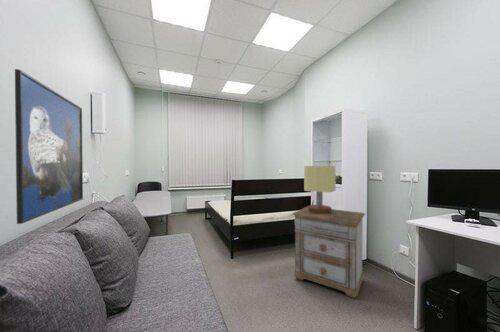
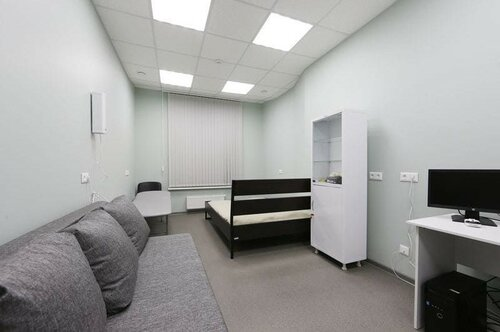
- table lamp (319, 188)
- nightstand (328, 245)
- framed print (57, 151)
